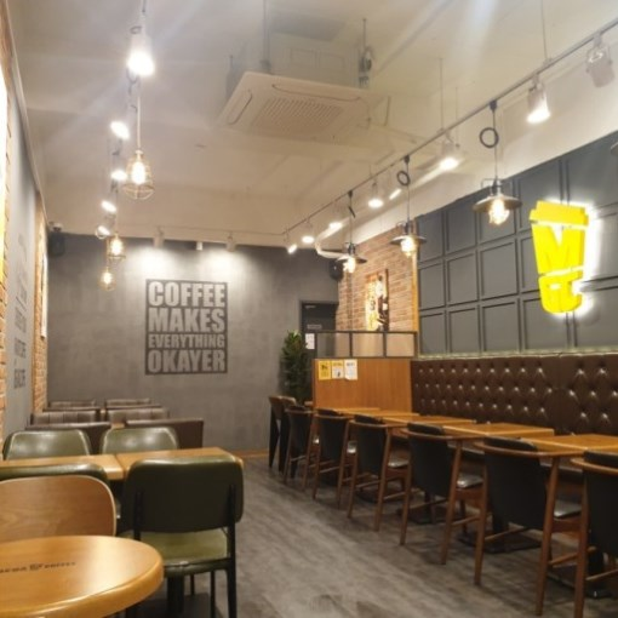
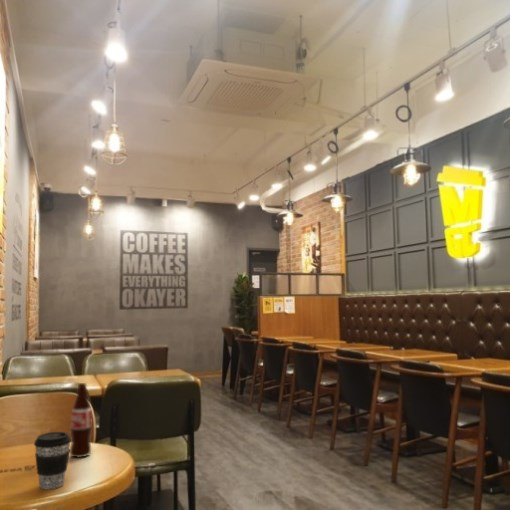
+ bottle (81, 419)
+ coffee cup (52, 460)
